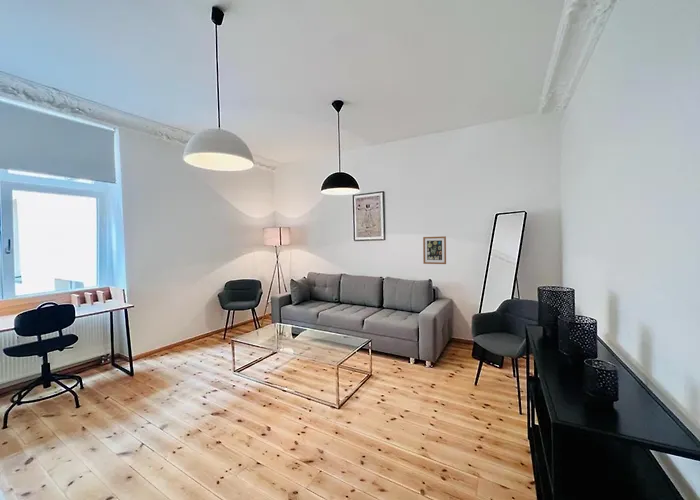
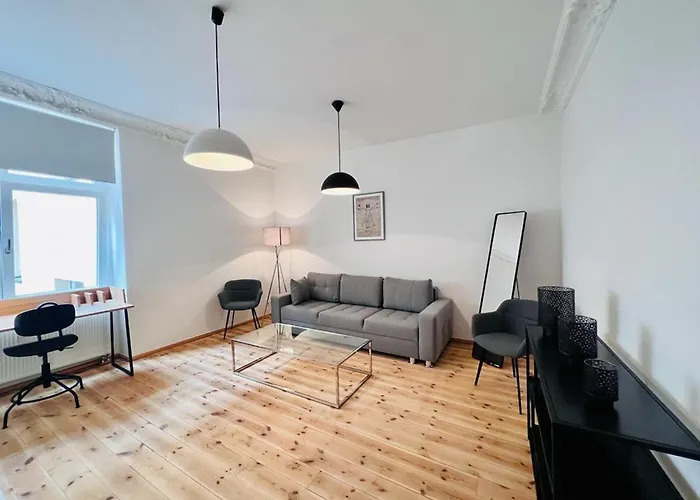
- wall art (434, 250)
